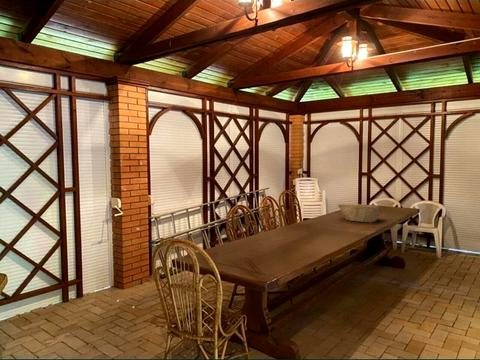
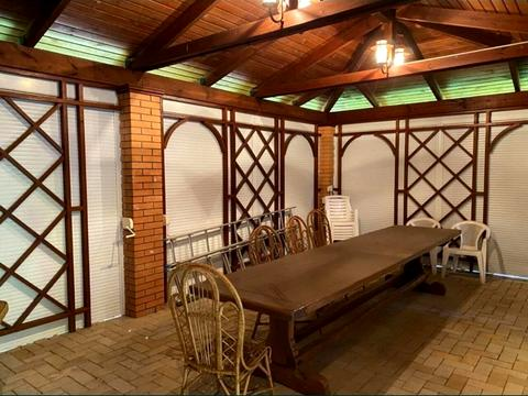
- fruit basket (359, 211)
